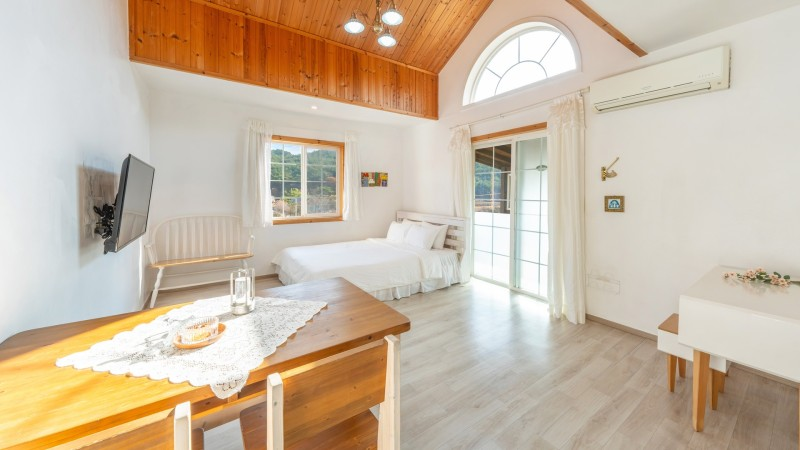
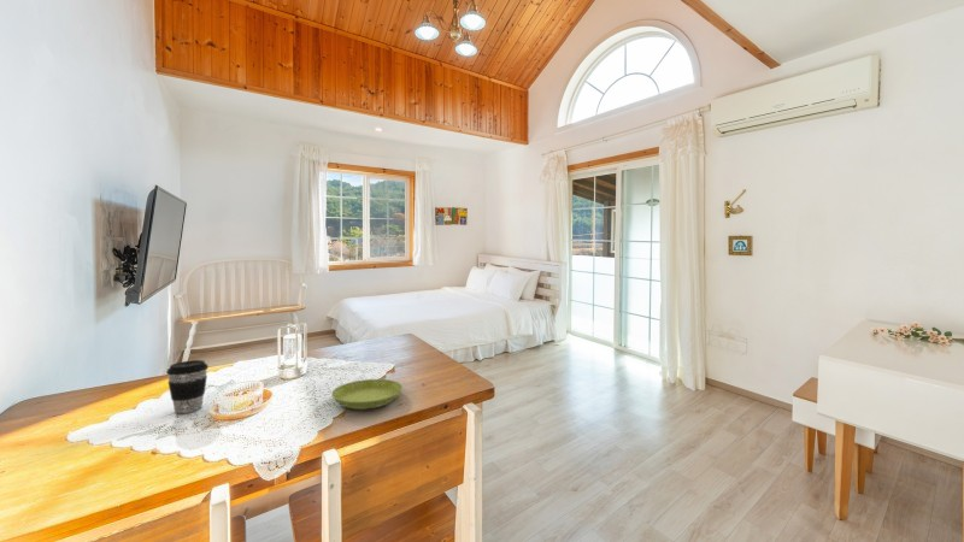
+ coffee cup (188, 385)
+ saucer (368, 394)
